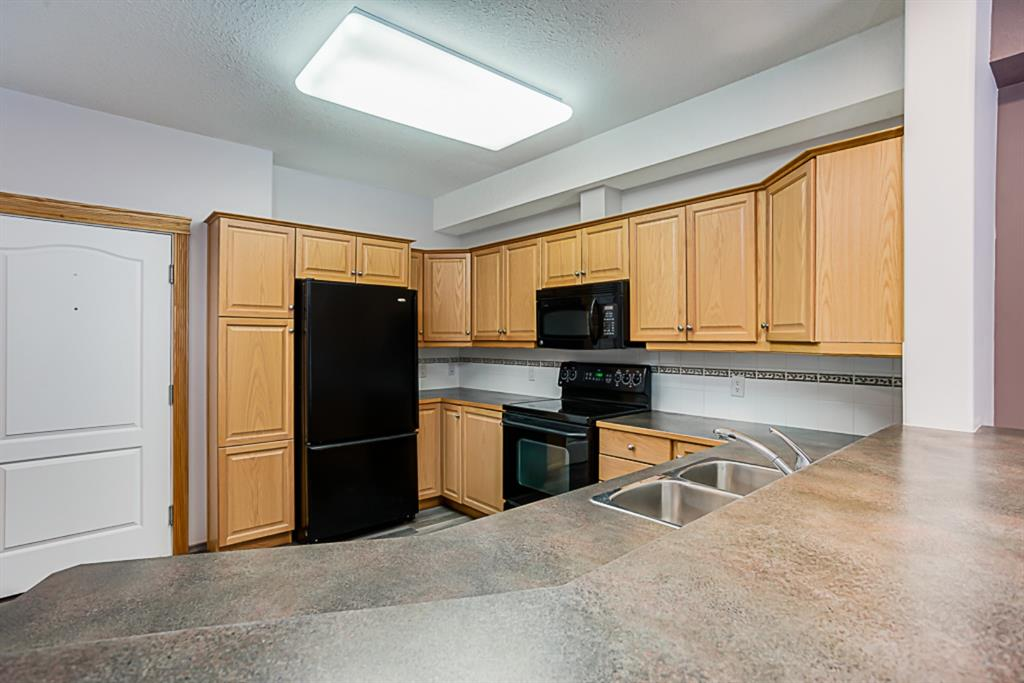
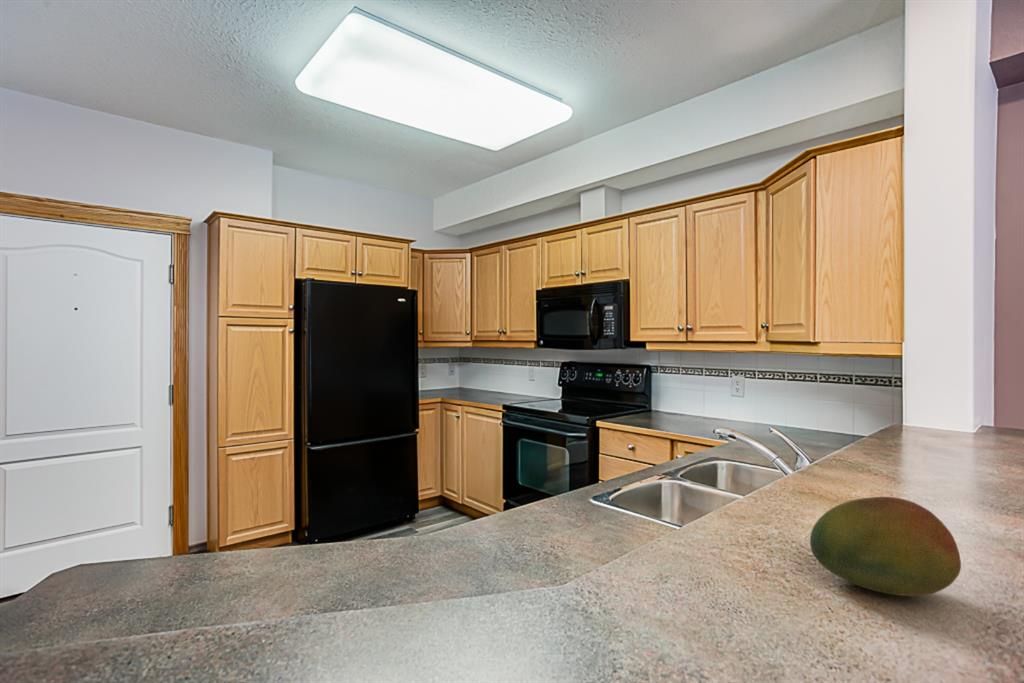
+ fruit (878, 543)
